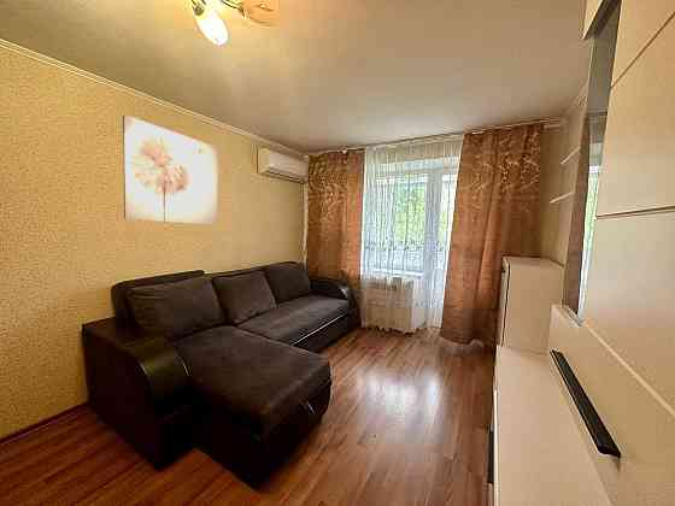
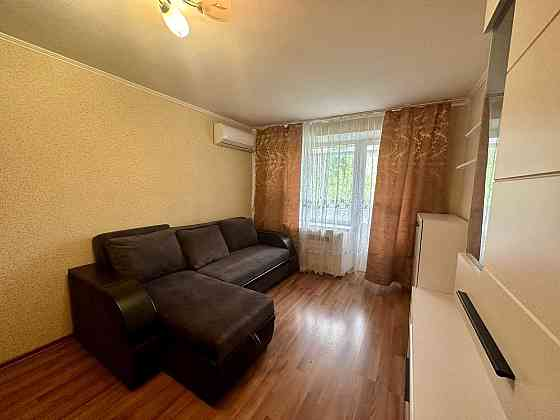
- wall art (176, 178)
